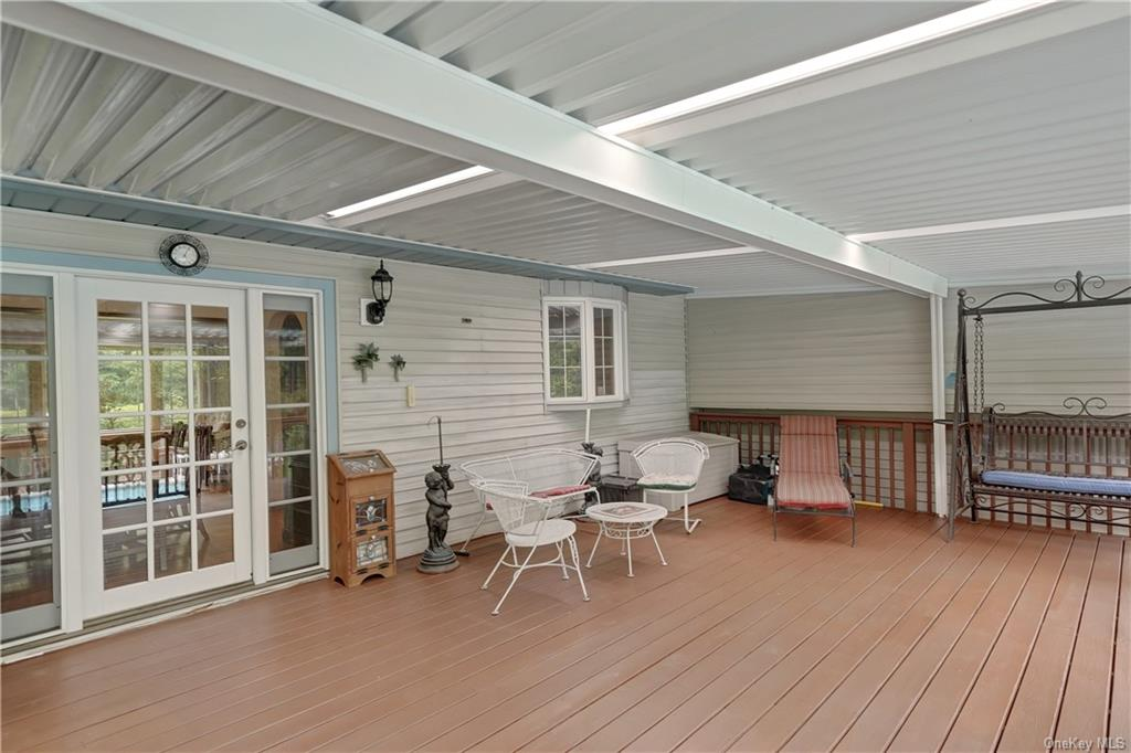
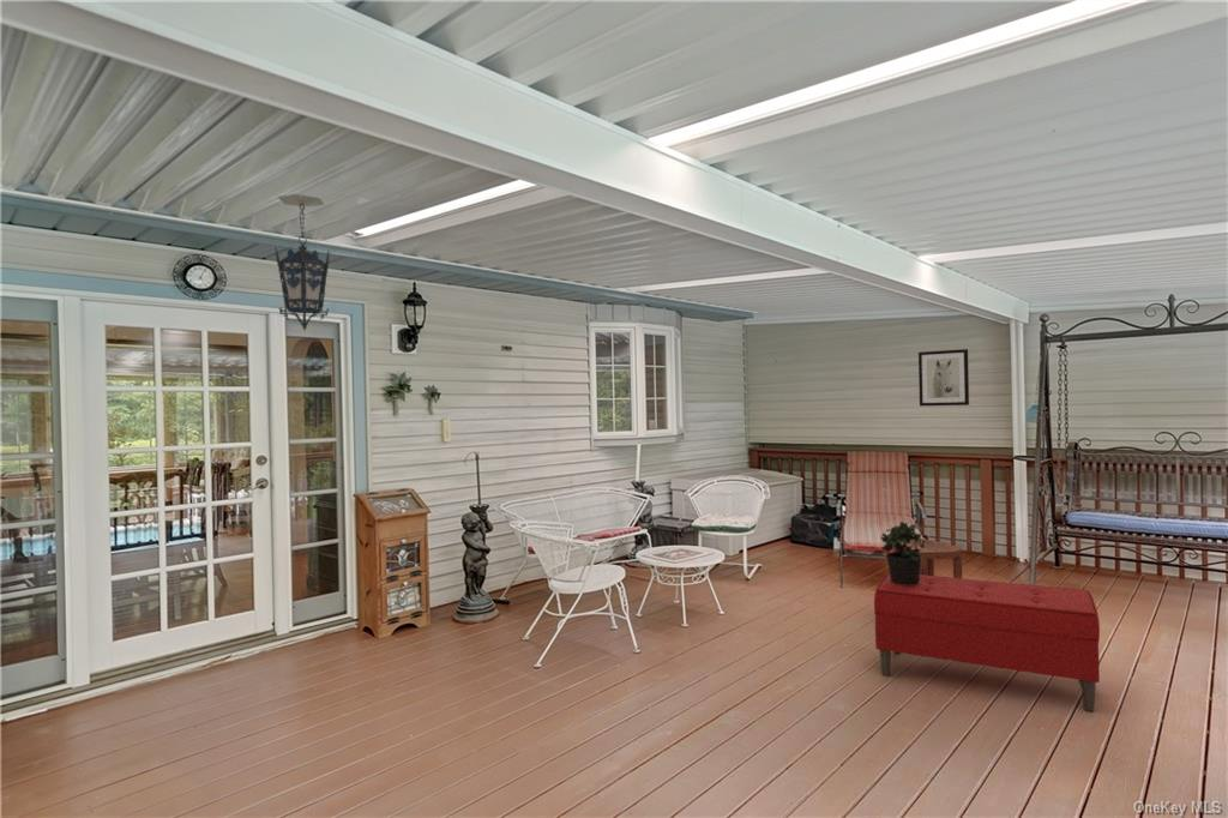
+ hanging lantern (302, 265)
+ potted plant (902, 551)
+ bench (981, 633)
+ stool (926, 575)
+ wall art (943, 378)
